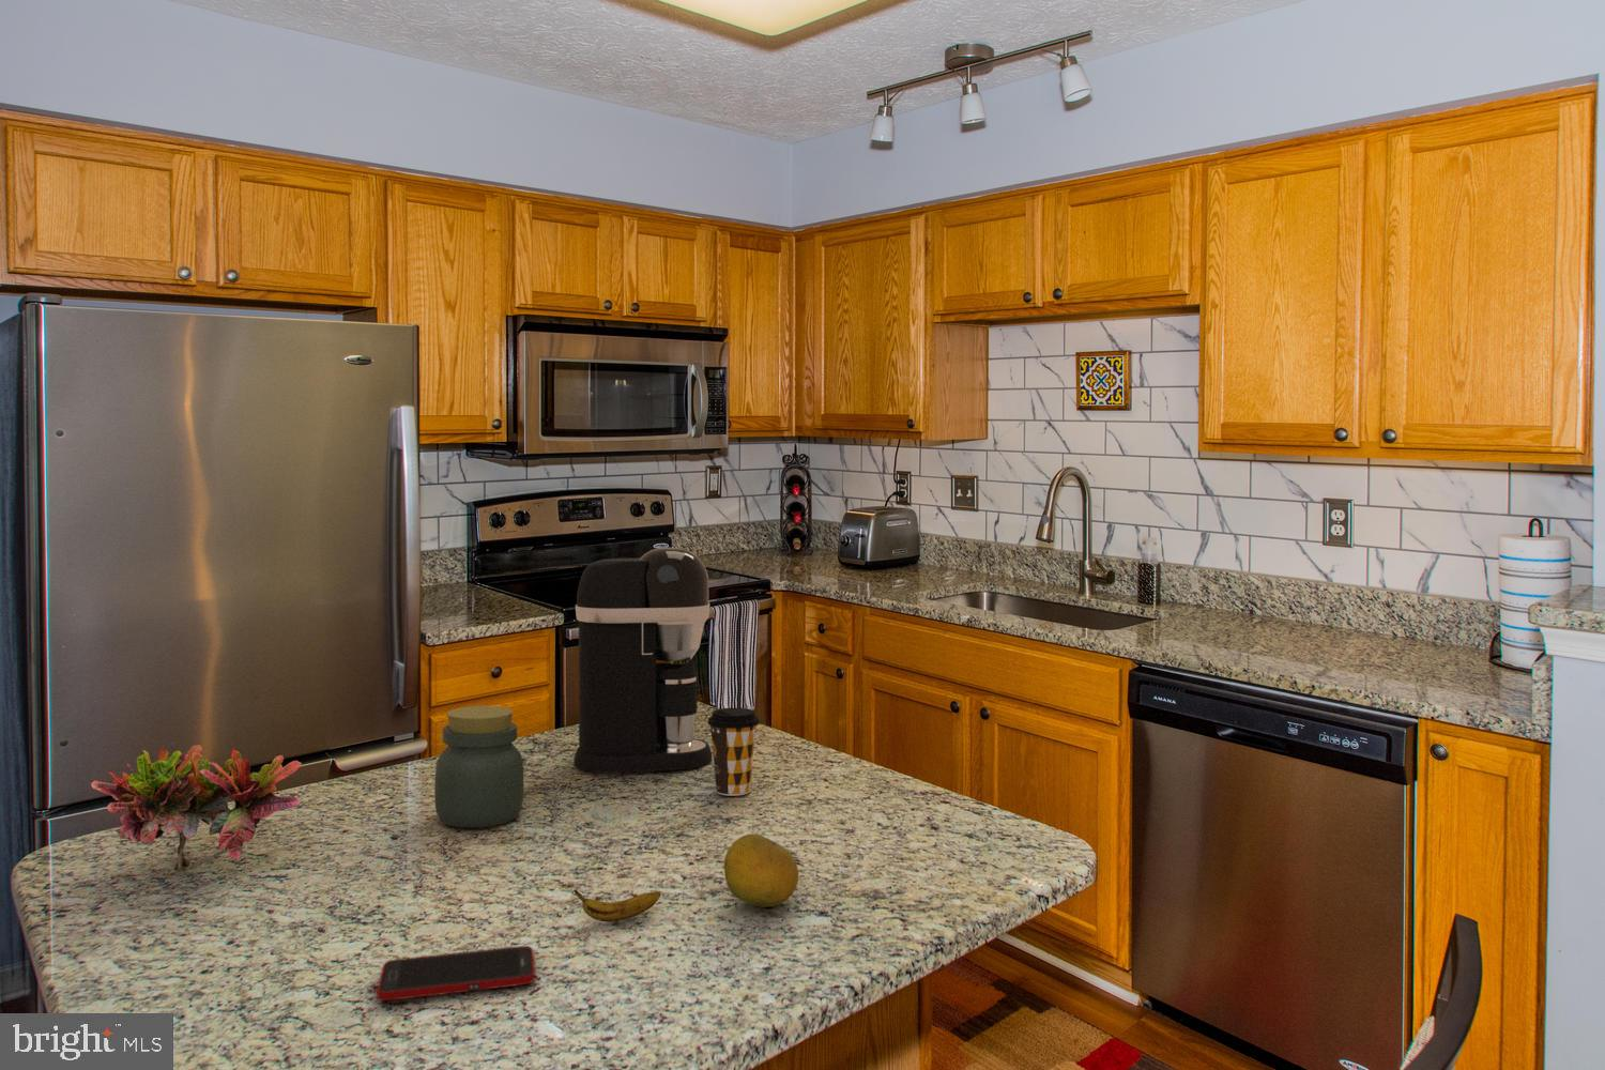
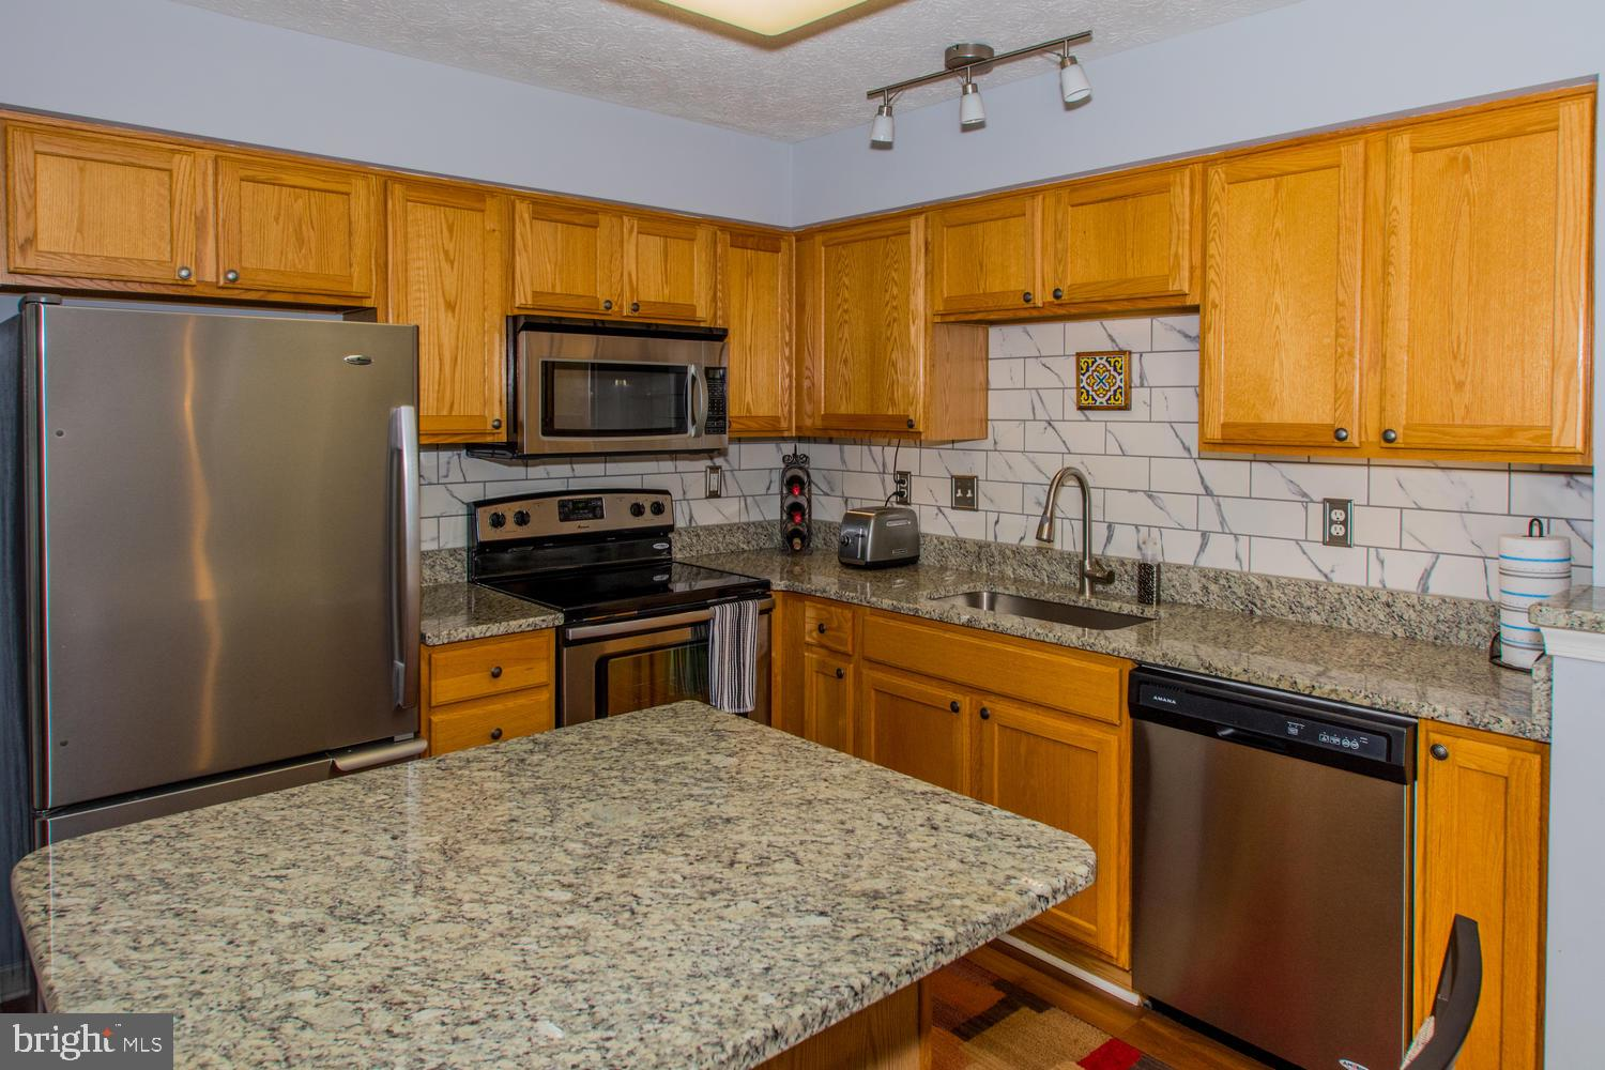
- coffee cup (733, 751)
- coffee maker (642, 653)
- plant (204, 808)
- cell phone (457, 972)
- fruit (761, 869)
- banana (619, 904)
- jar (479, 764)
